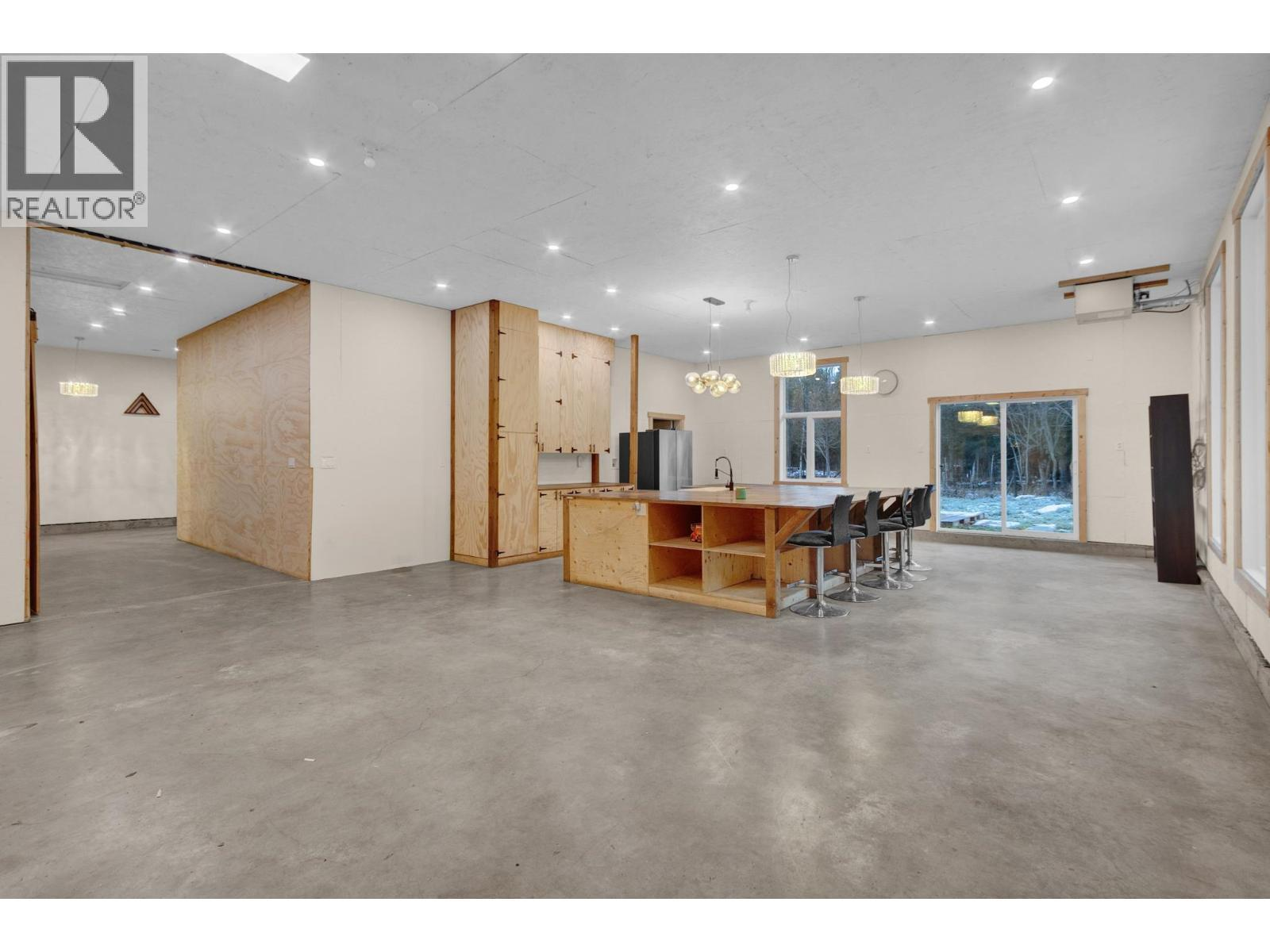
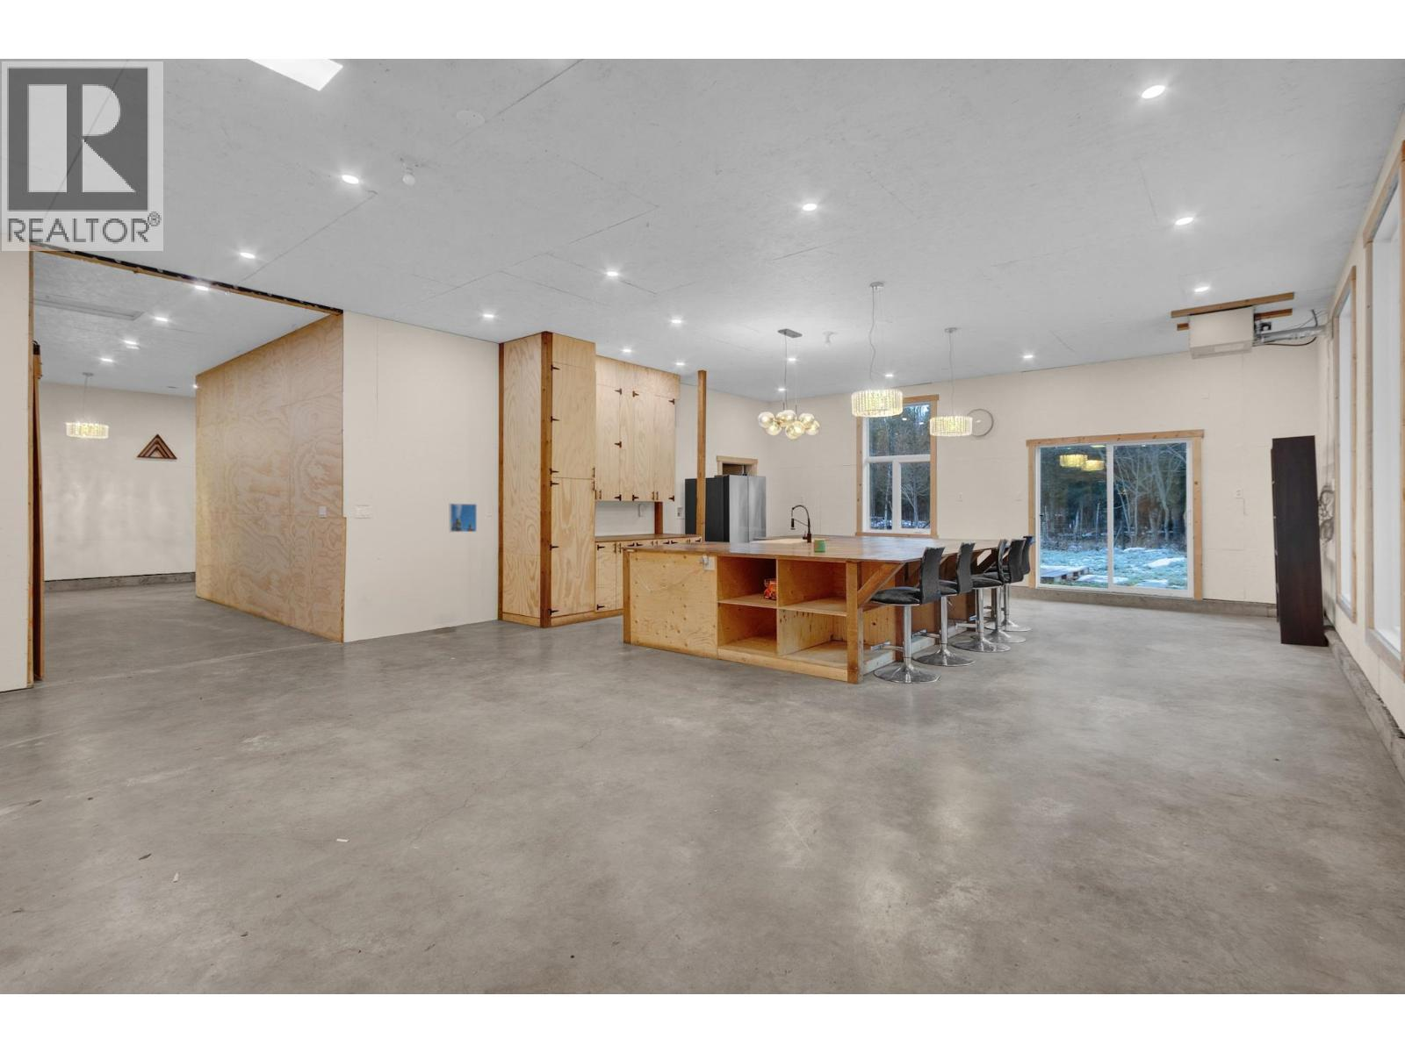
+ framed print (462, 518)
